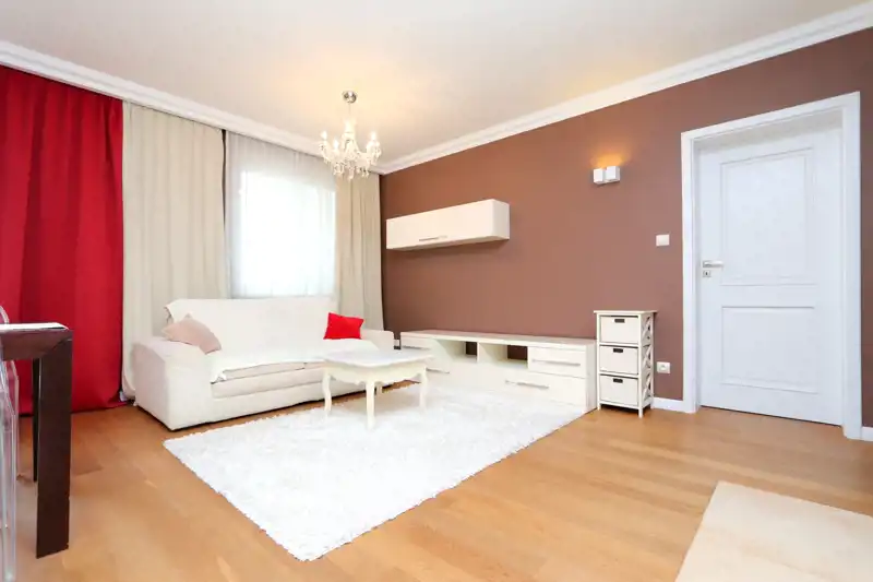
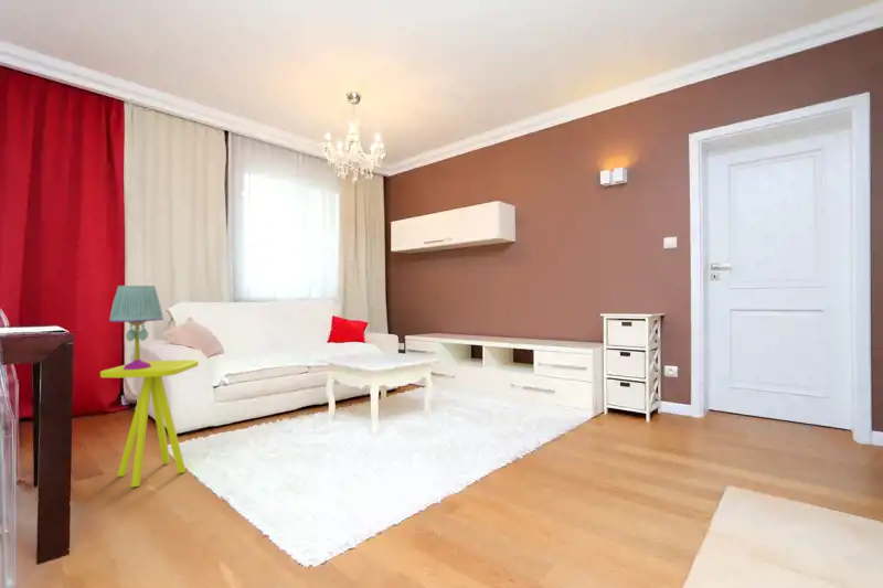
+ table lamp (137, 325)
+ side table (156, 419)
